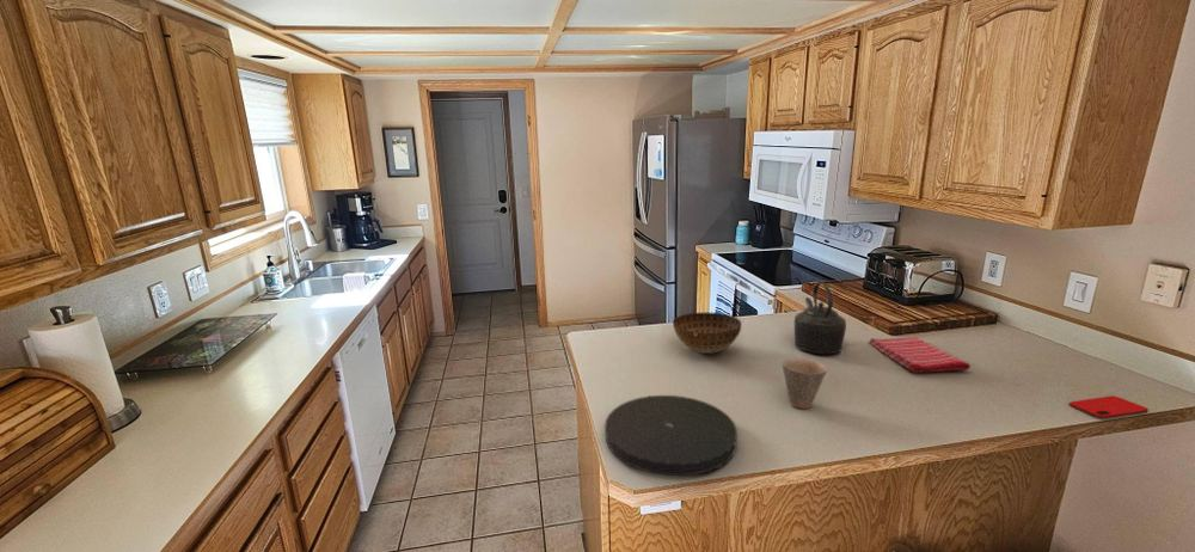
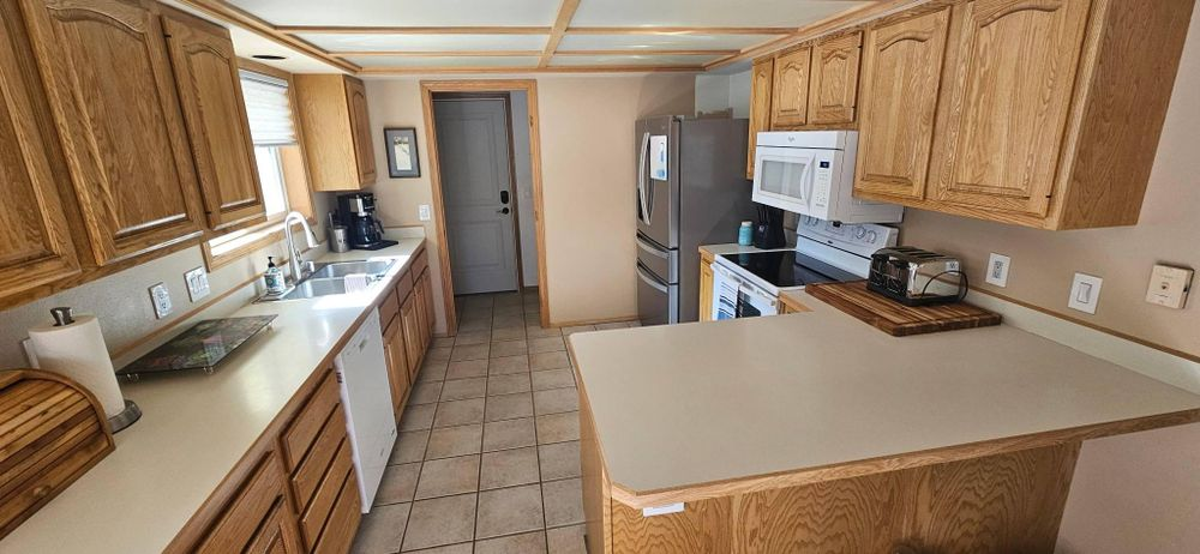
- smartphone (1108, 406)
- cup (802, 384)
- bowl (705, 336)
- dish towel (917, 352)
- kettle (816, 312)
- plate (669, 430)
